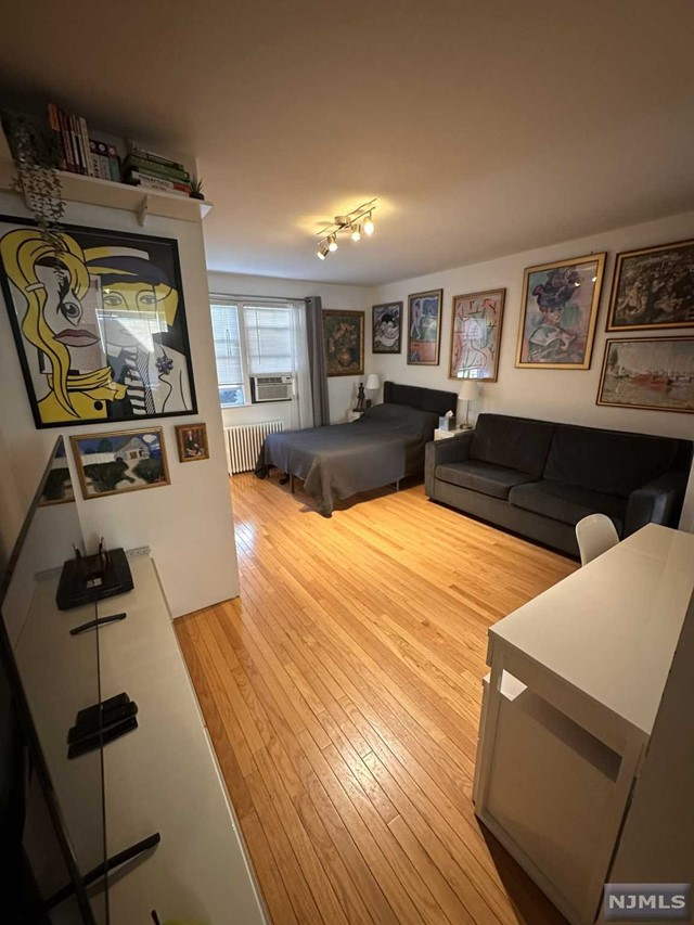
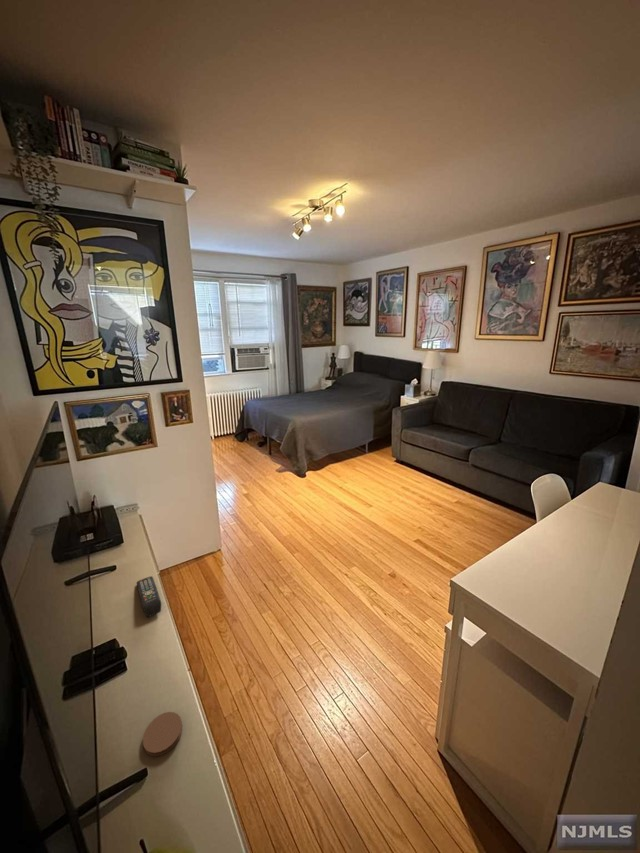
+ coaster (162, 732)
+ remote control (148, 594)
